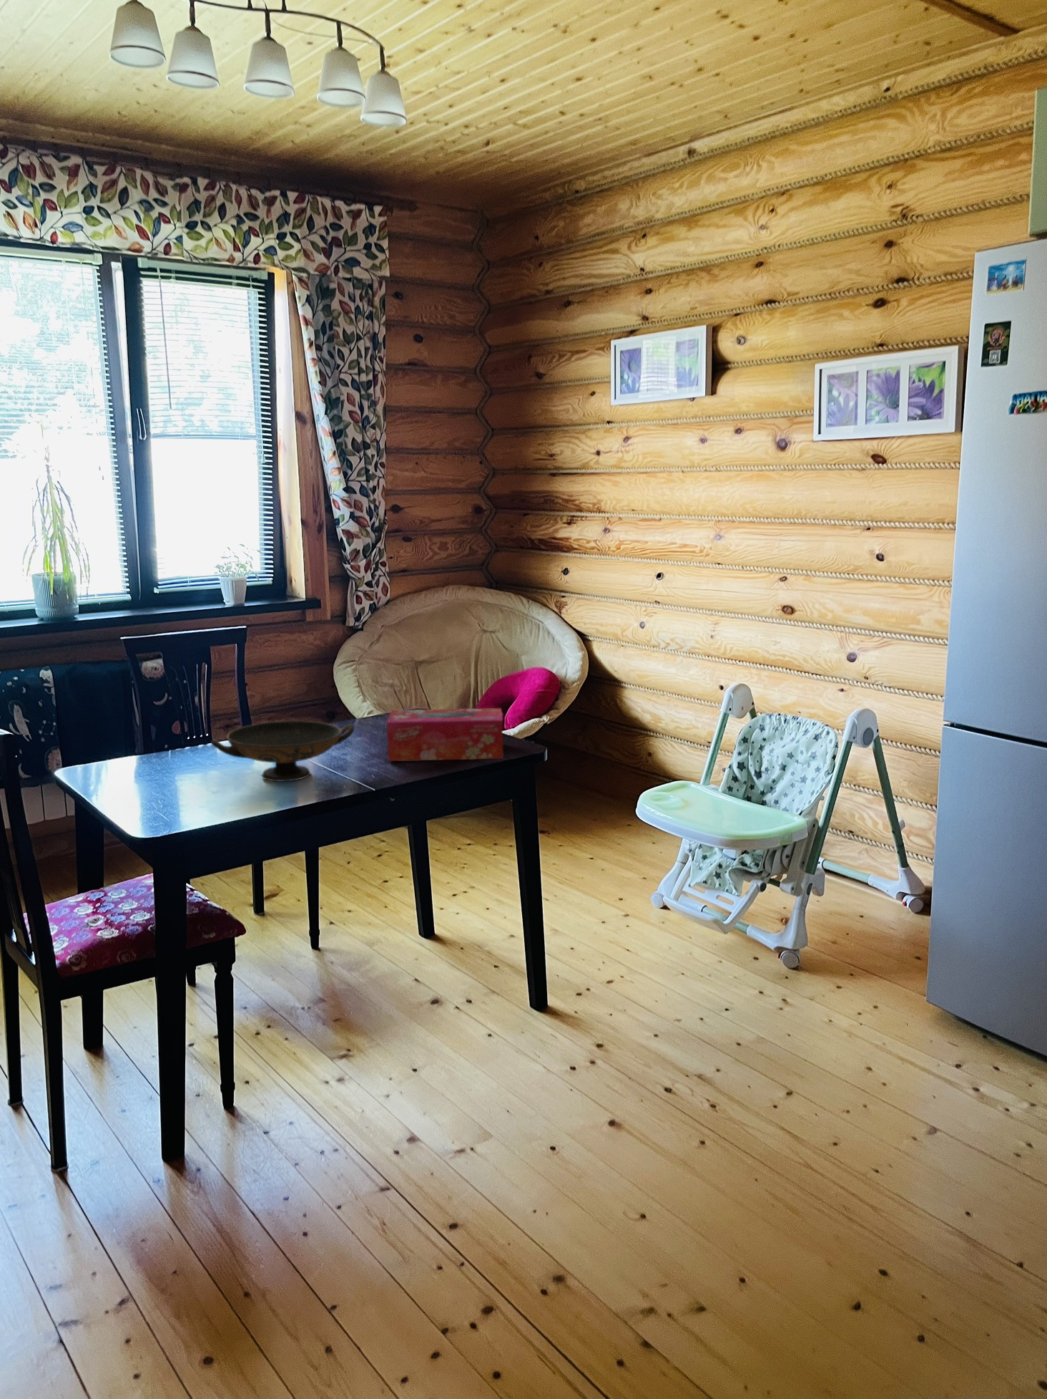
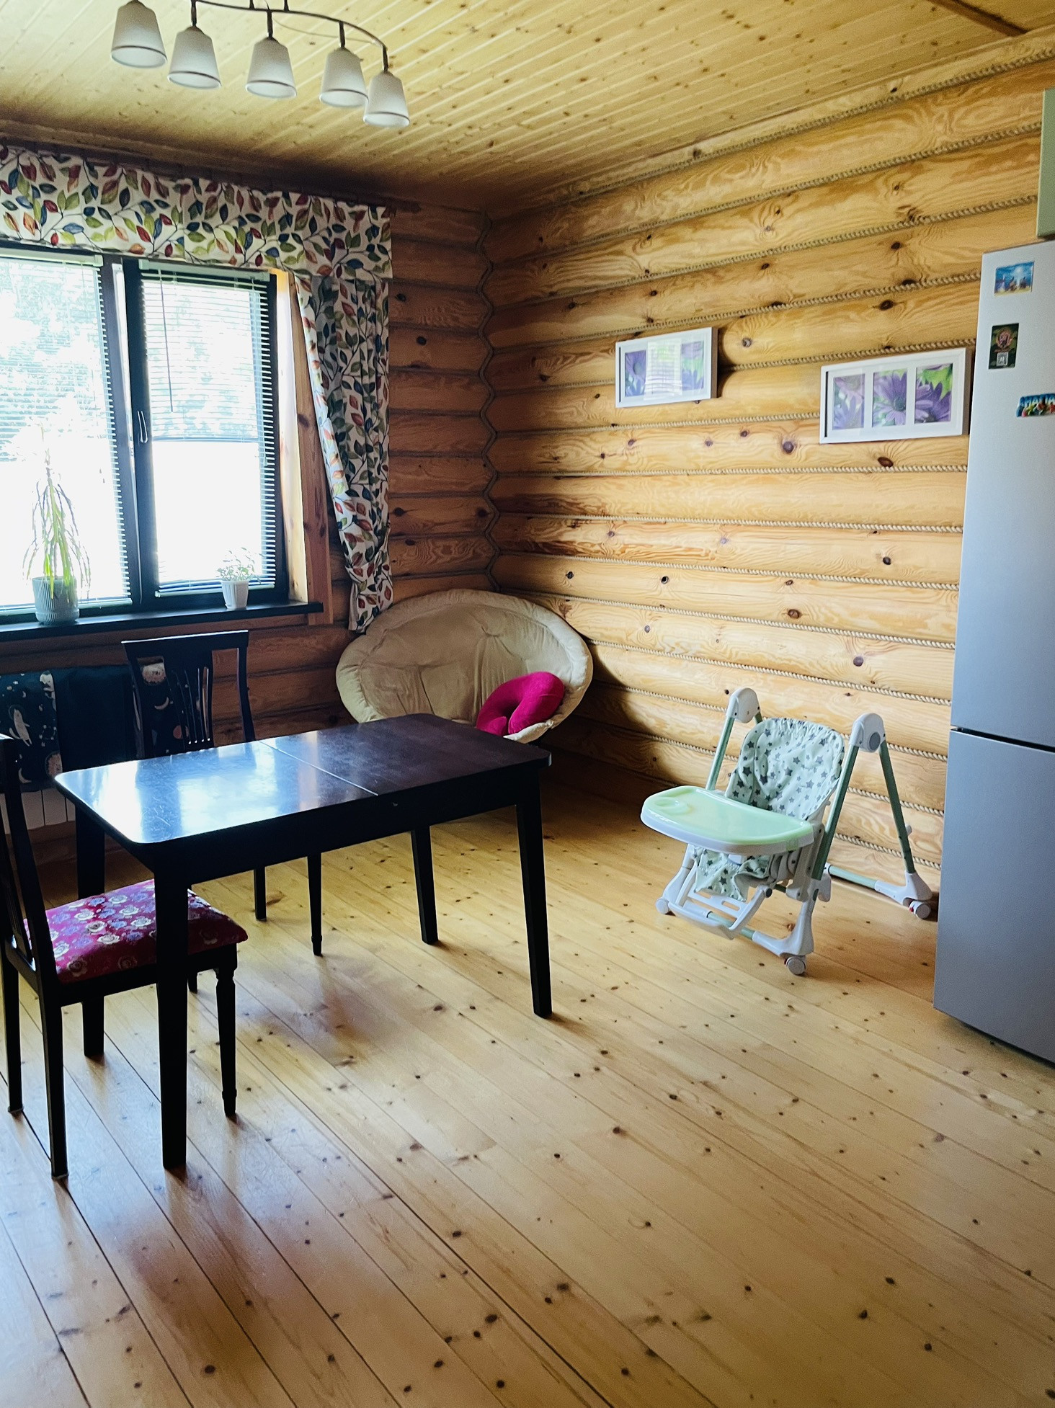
- tissue box (445, 734)
- decorative bowl (285, 753)
